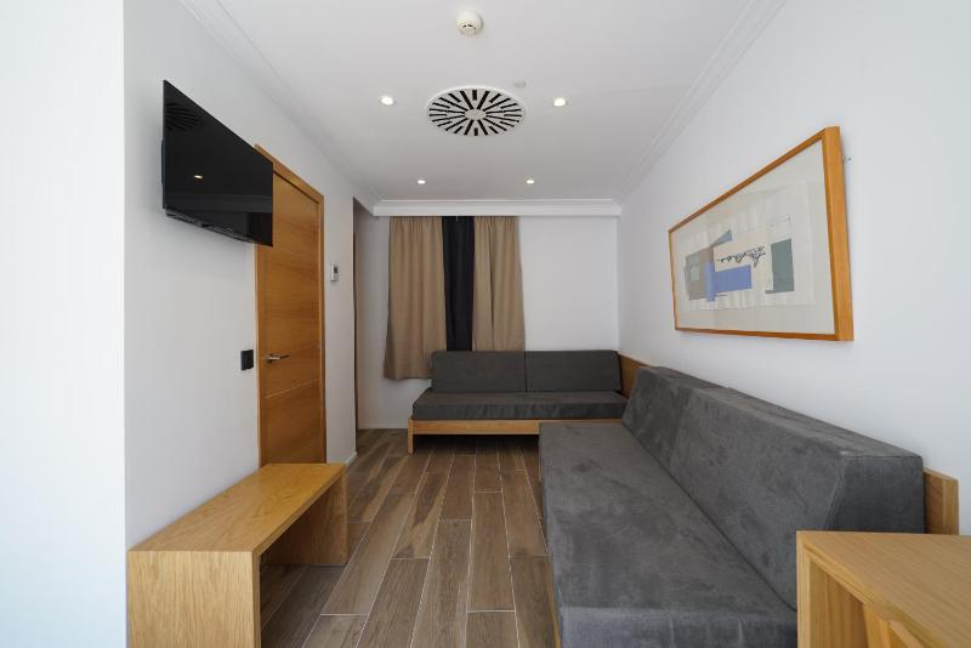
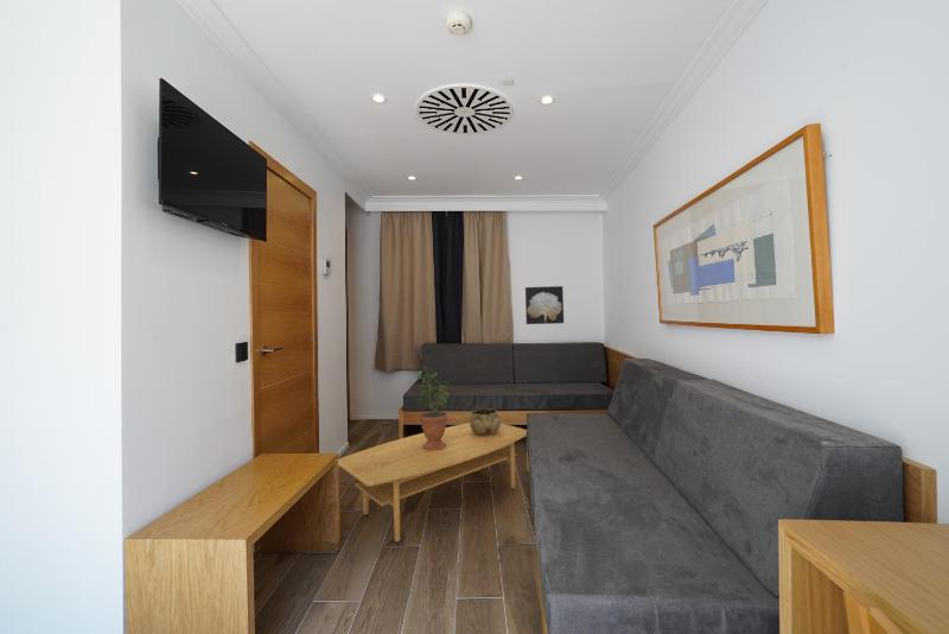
+ potted plant (433, 406)
+ decorative bowl (484, 421)
+ wall art (543, 305)
+ coffee table (442, 471)
